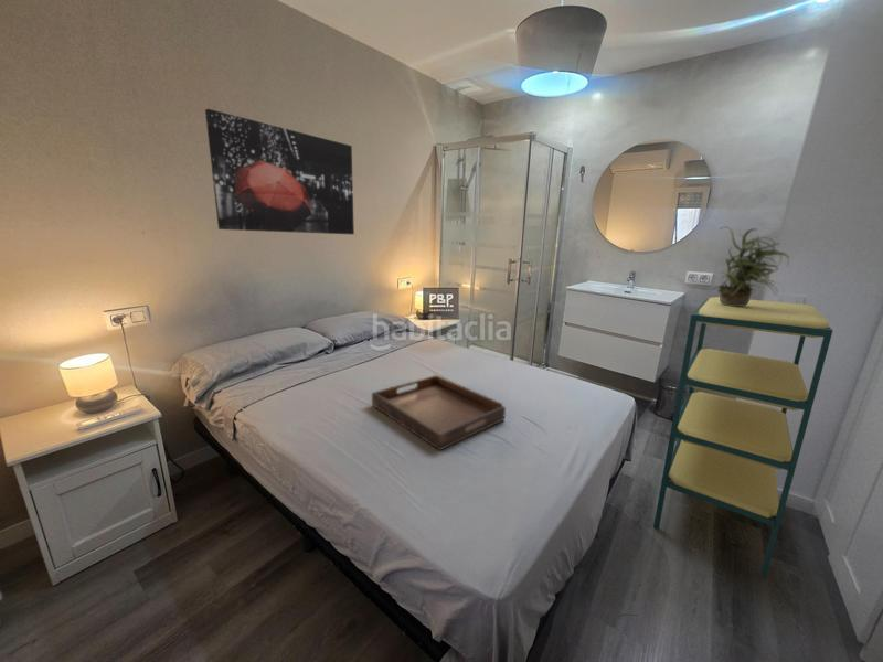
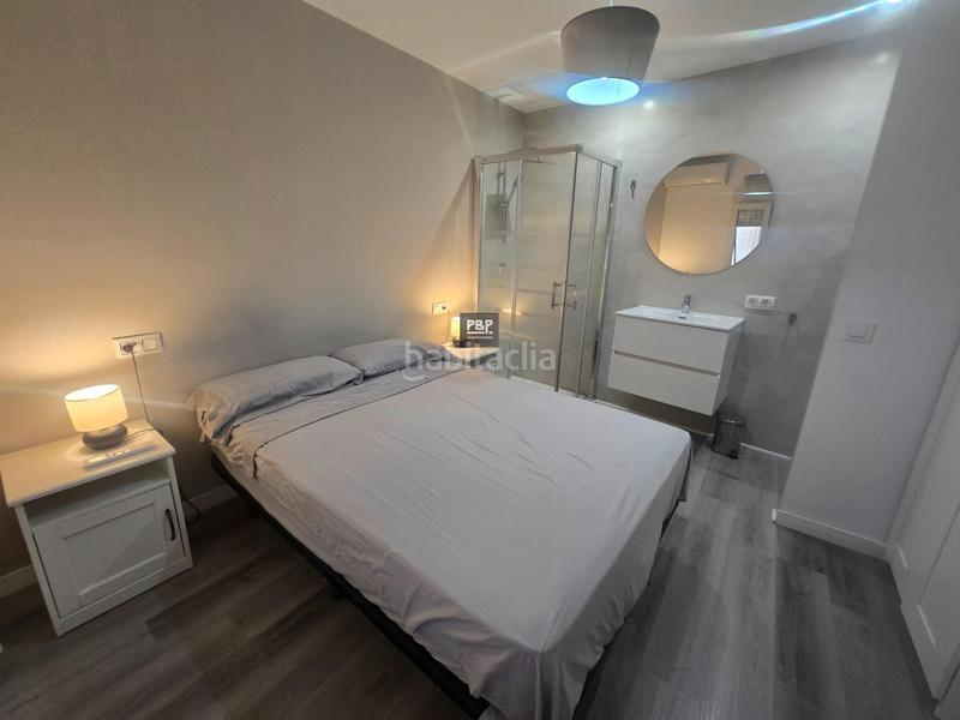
- shelving unit (732, 416)
- potted plant (749, 265)
- wall art (291, 182)
- serving tray (437, 405)
